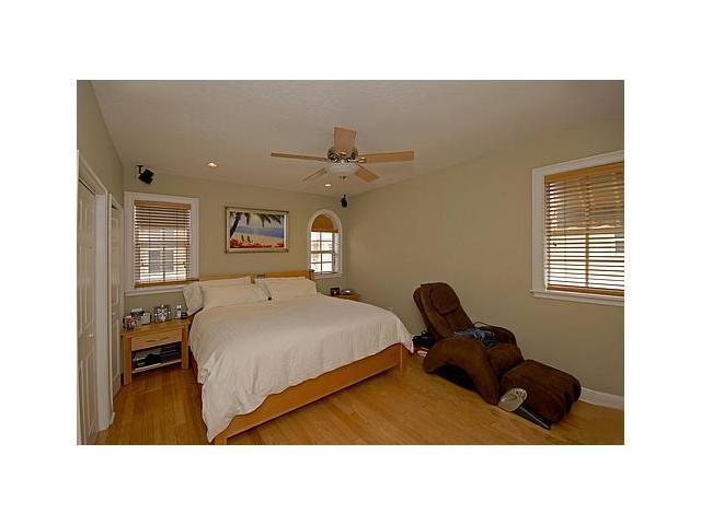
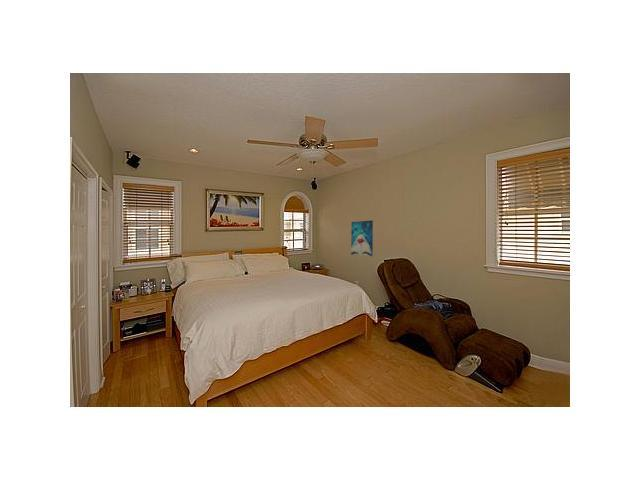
+ wall art (361, 238)
